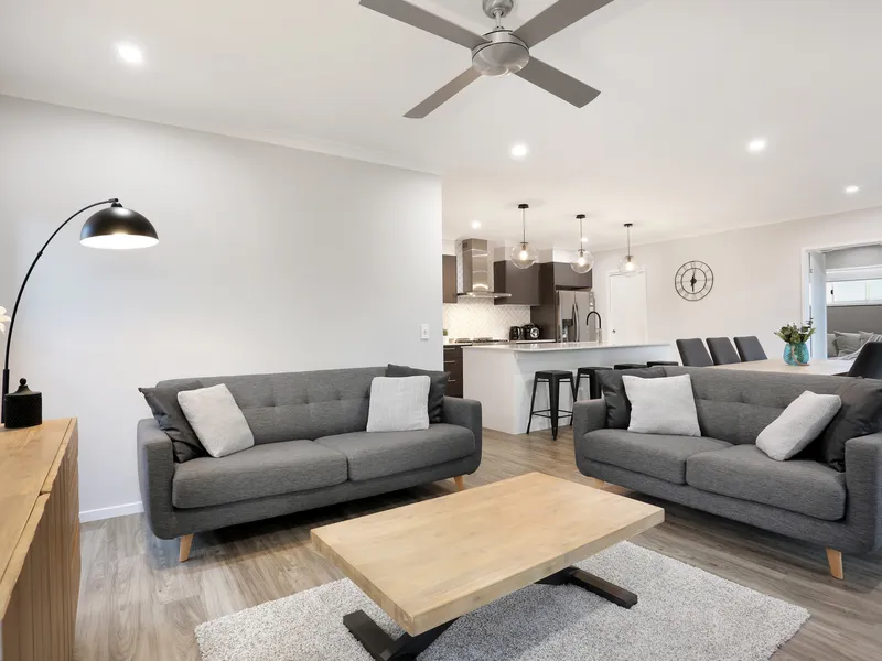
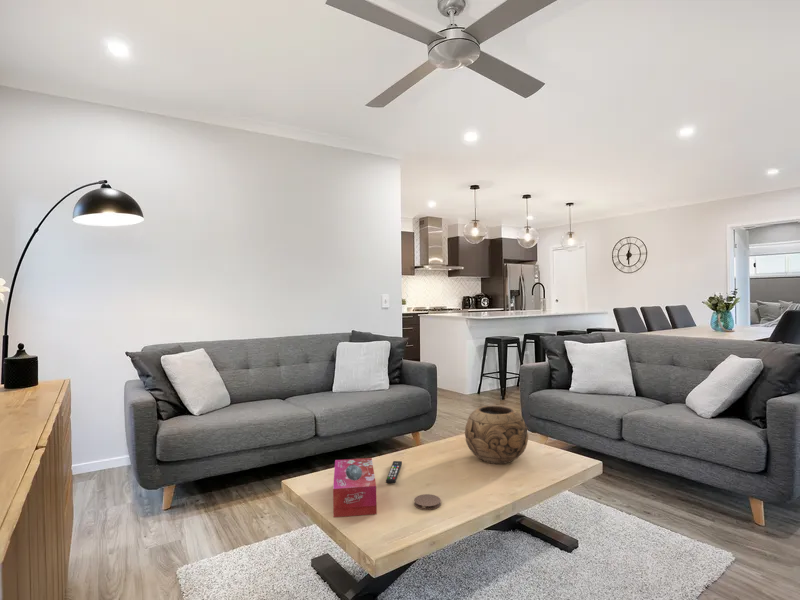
+ coaster (427, 501)
+ decorative bowl (496, 433)
+ tissue box (354, 484)
+ remote control (394, 471)
